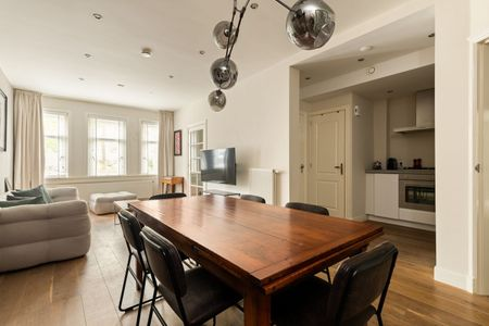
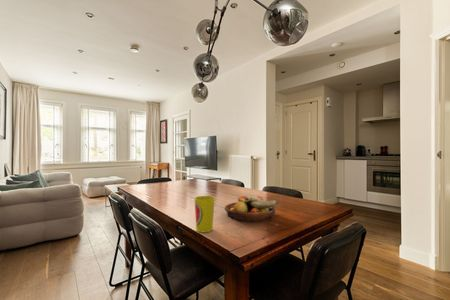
+ cup (204, 213)
+ fruit bowl (250, 205)
